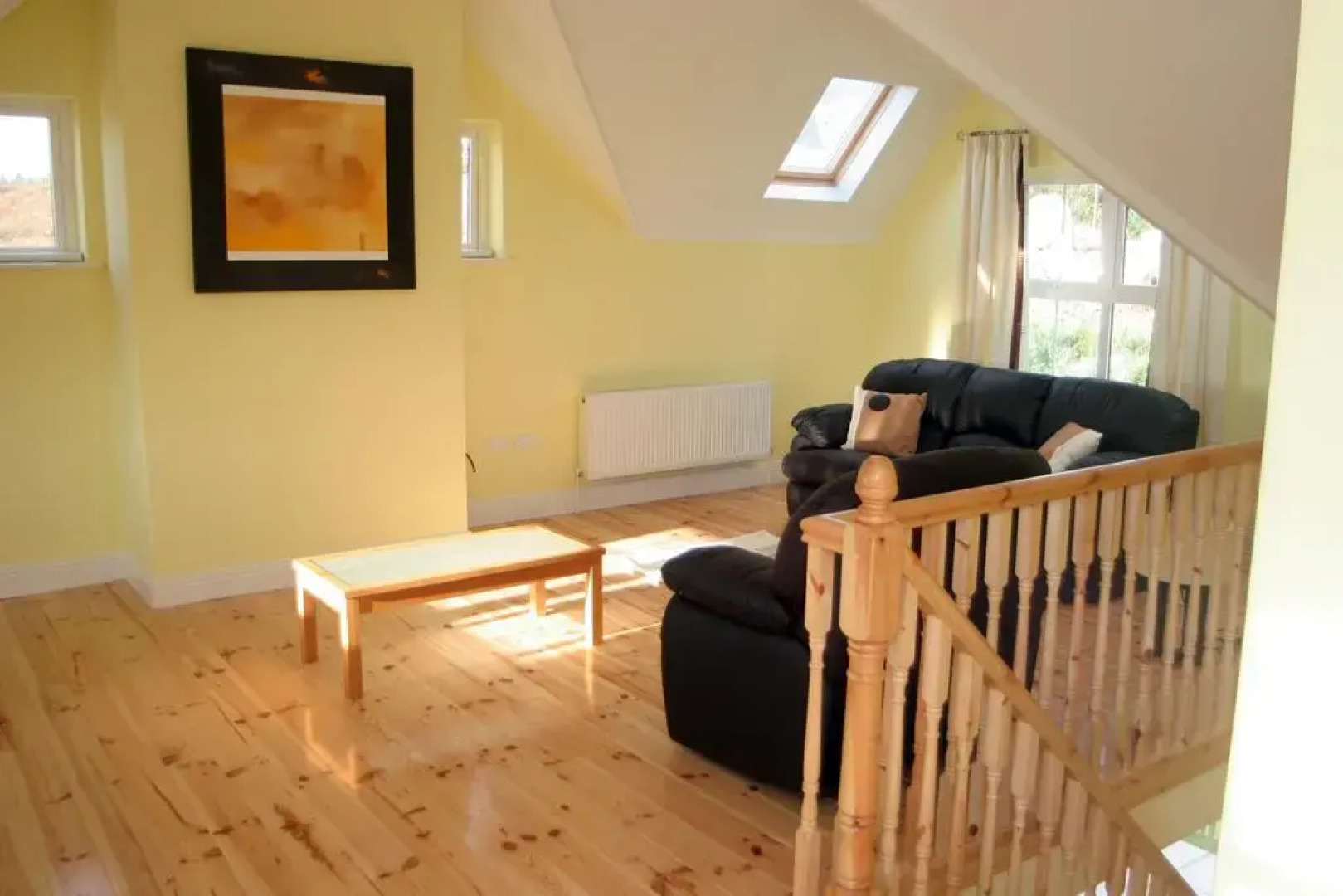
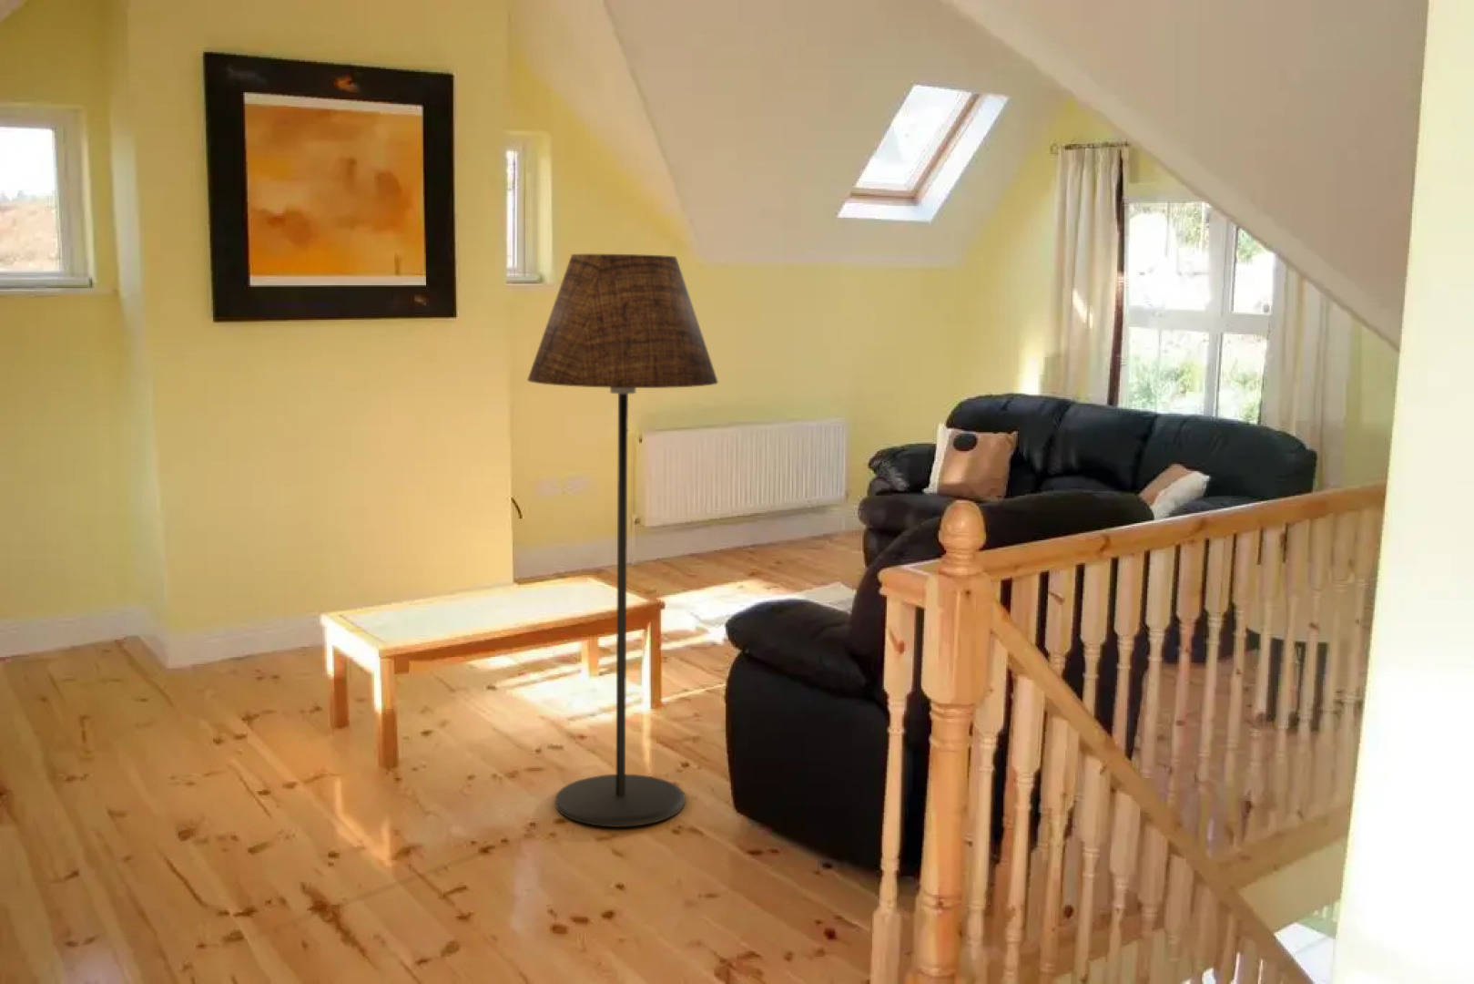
+ floor lamp (622, 537)
